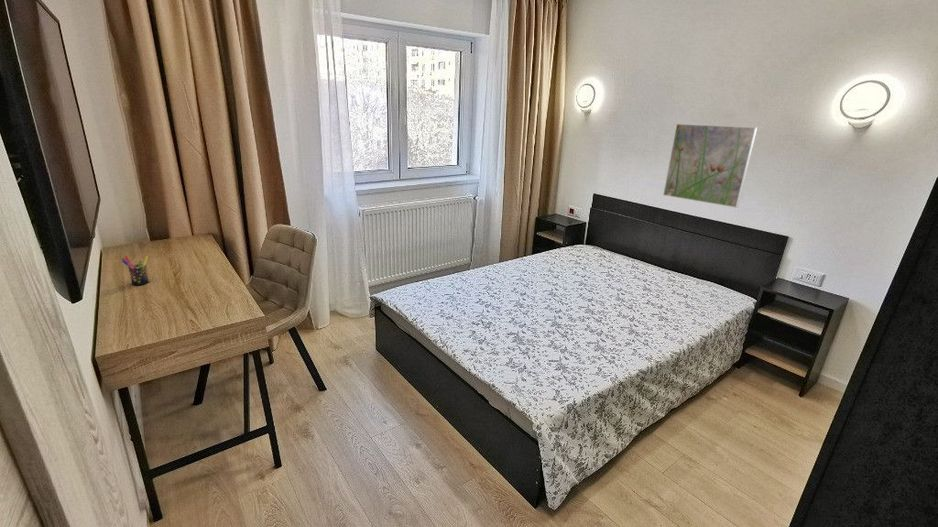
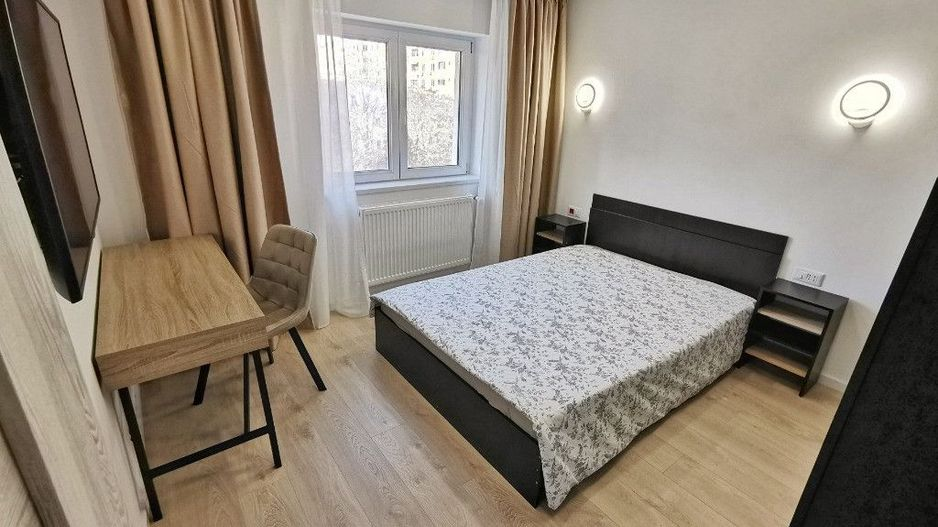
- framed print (706, 164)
- pen holder (137, 269)
